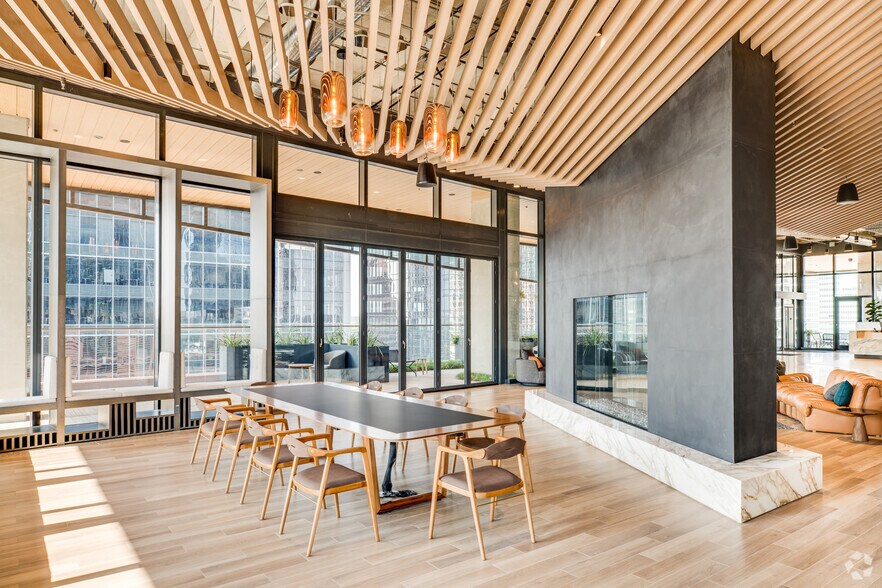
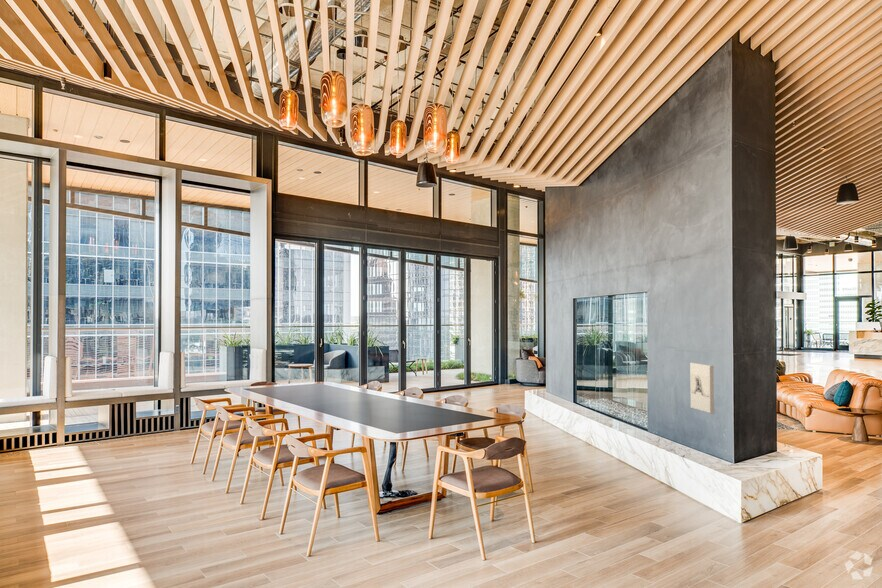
+ wall sculpture (701, 387)
